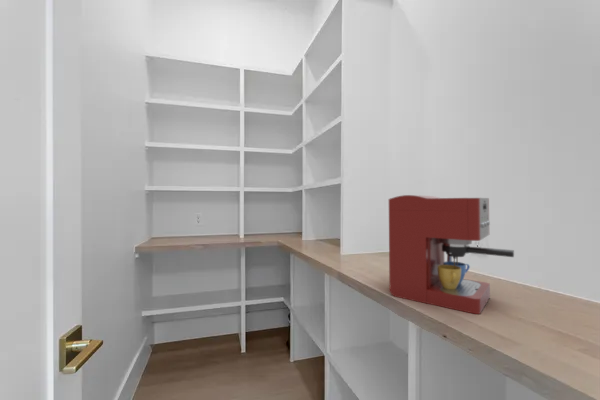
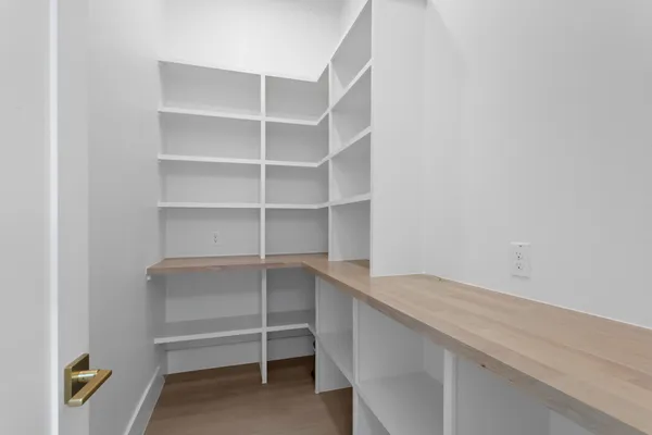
- coffee maker (437, 245)
